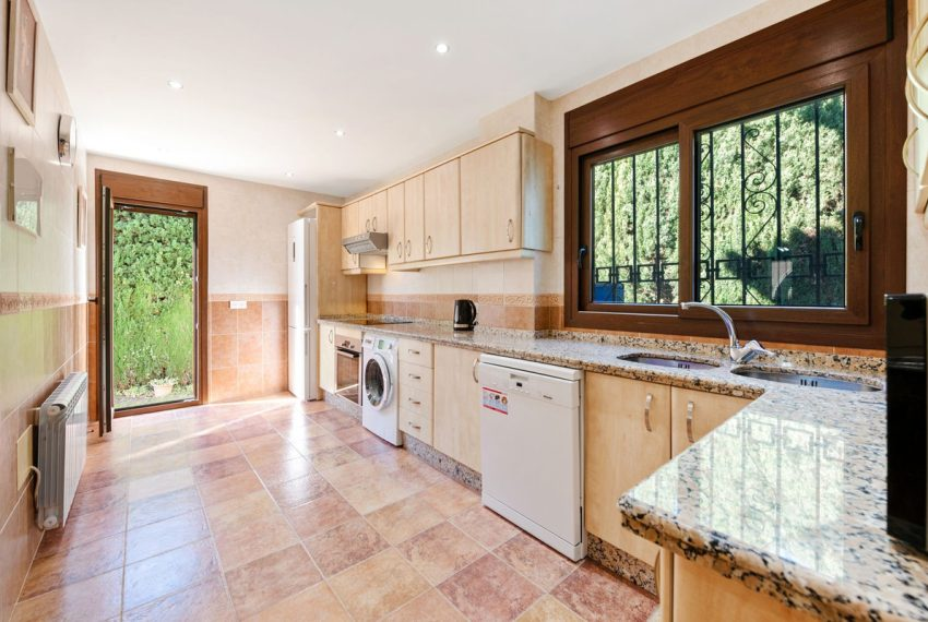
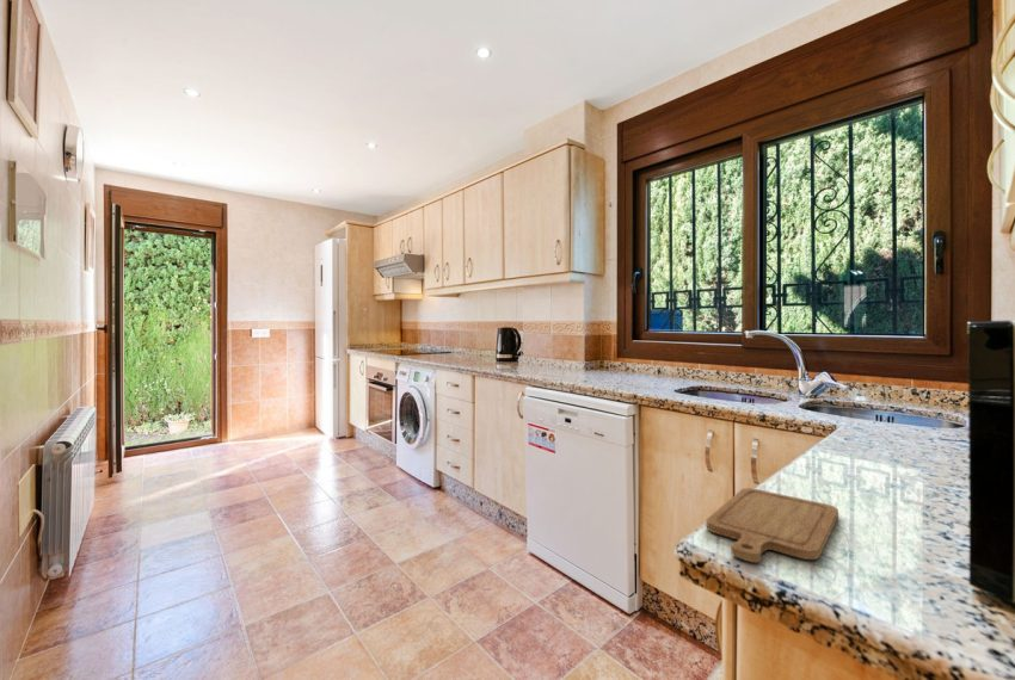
+ chopping board (769, 523)
